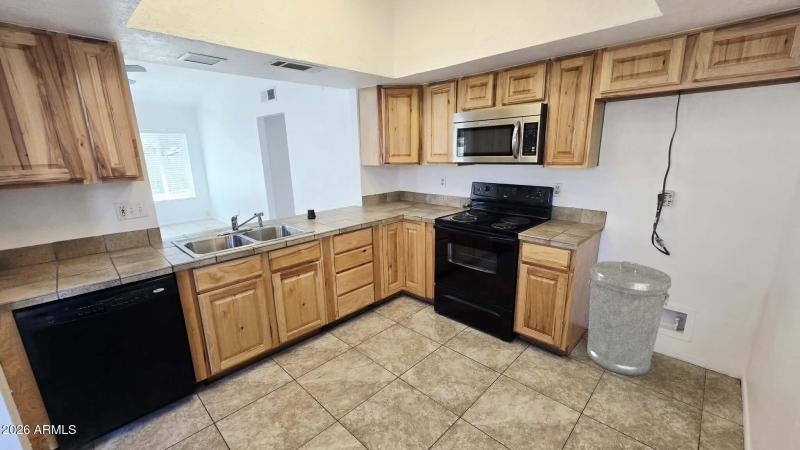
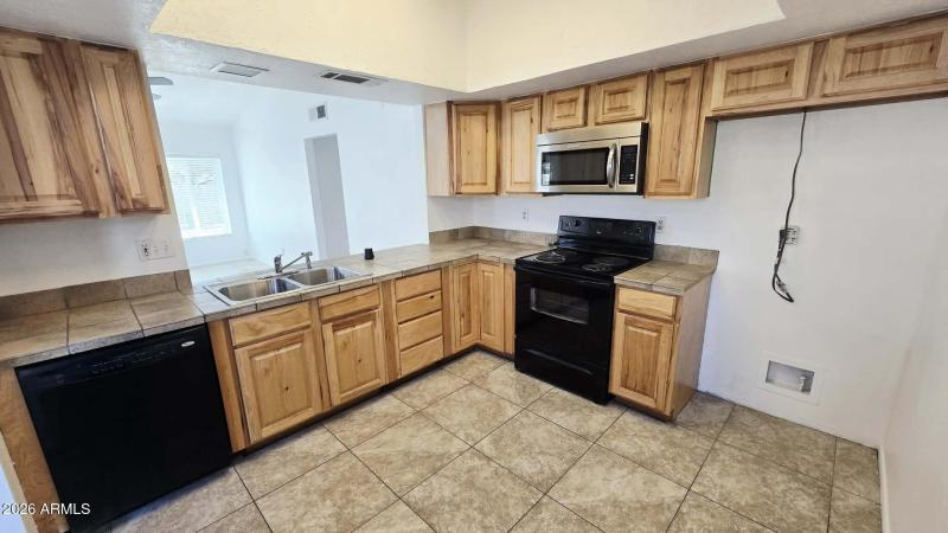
- trash can (623, 312)
